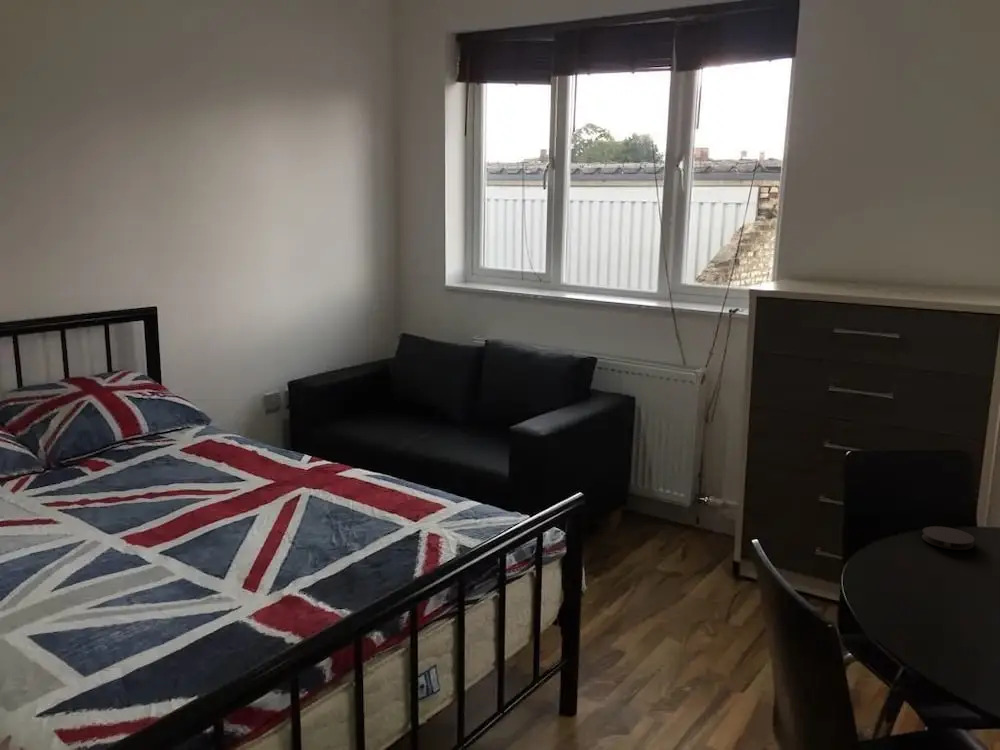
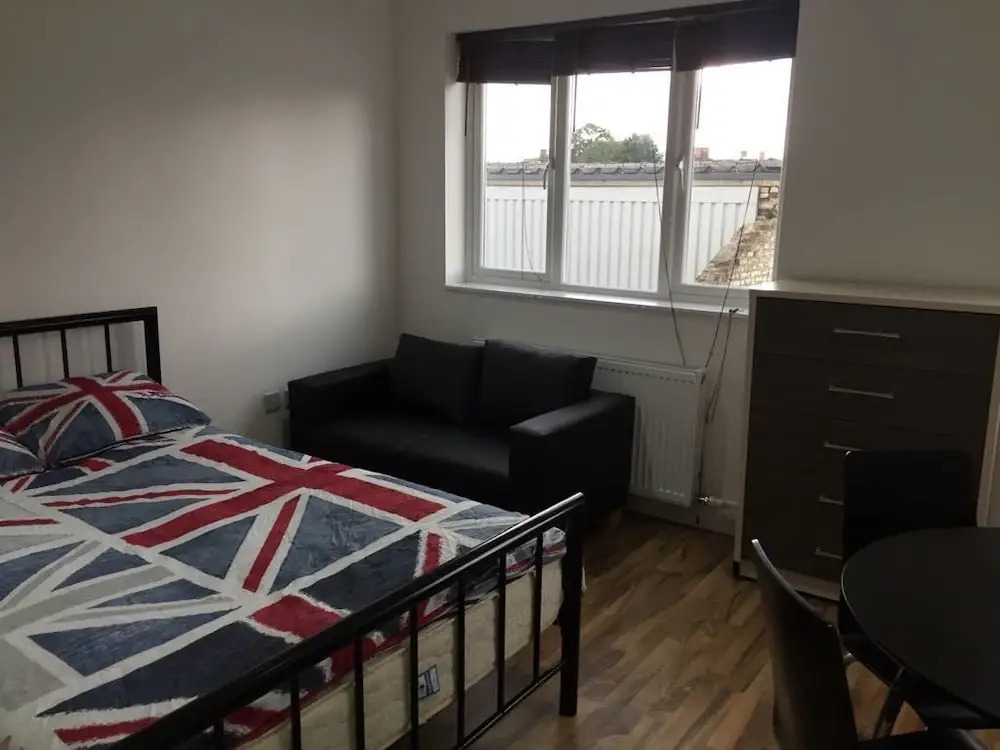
- coaster (947, 537)
